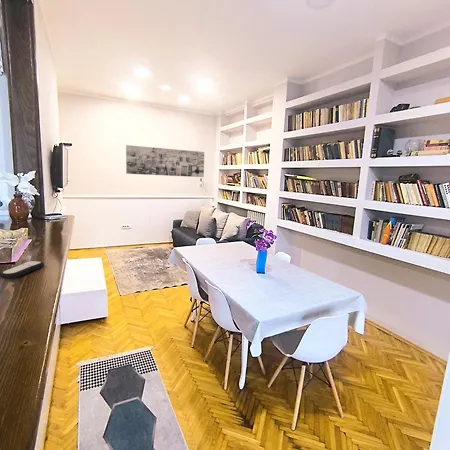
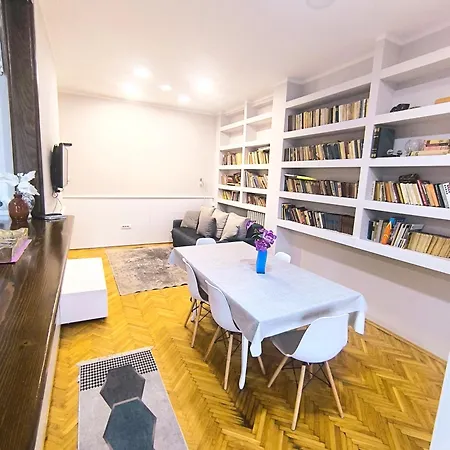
- wall art (167, 162)
- remote control (22, 269)
